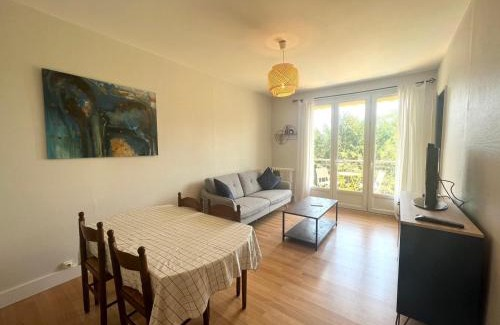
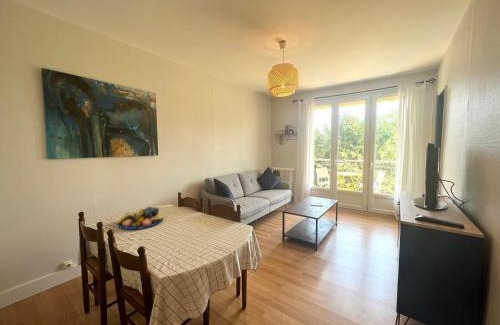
+ fruit bowl (141, 215)
